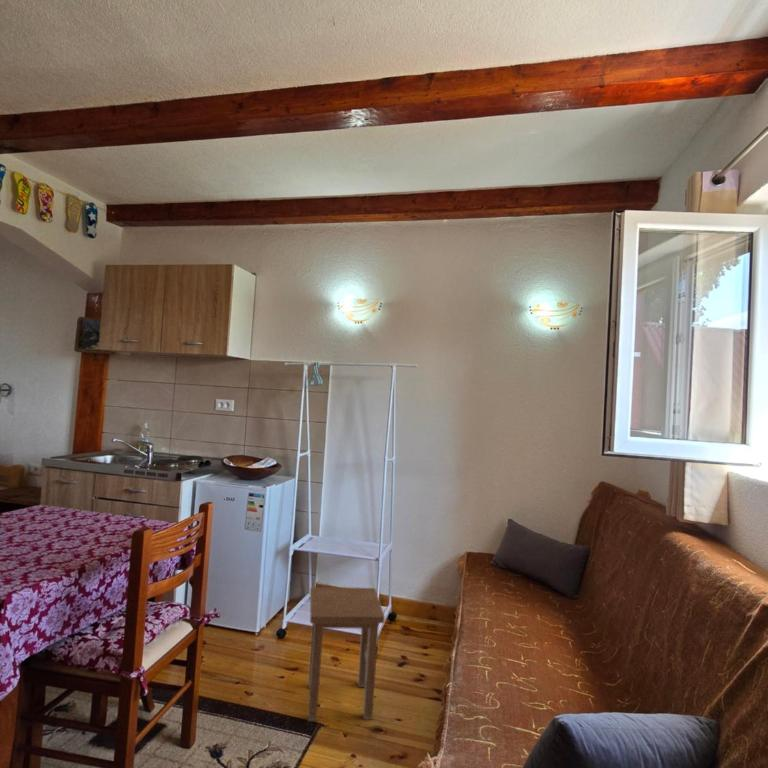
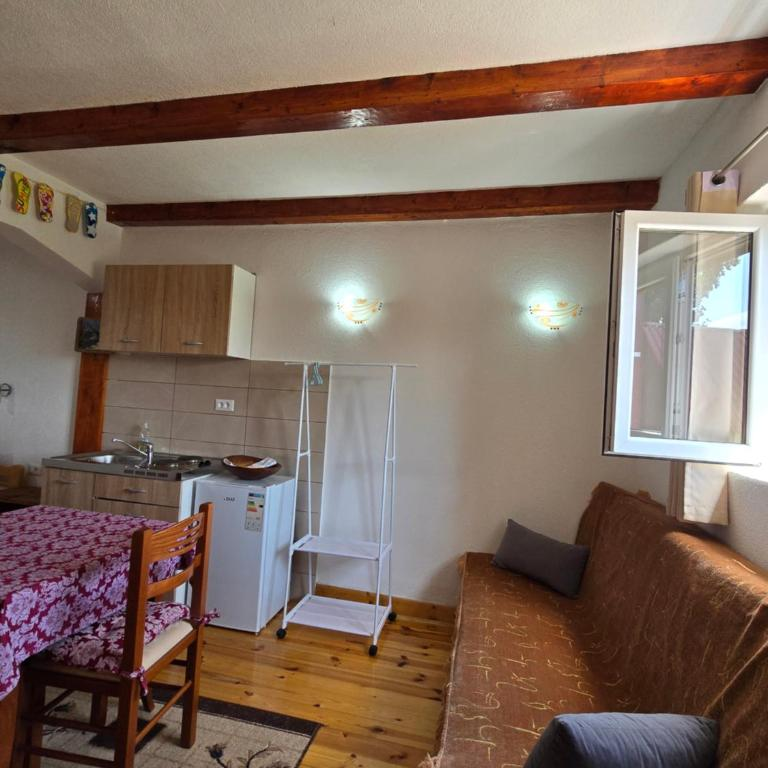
- stool (359, 655)
